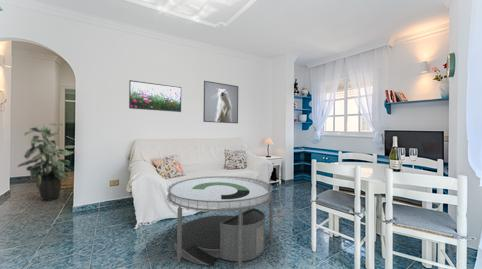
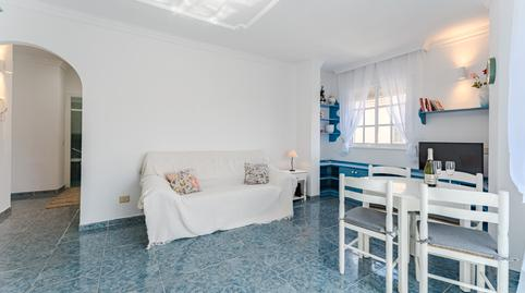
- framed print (221, 103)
- coffee table (220, 210)
- indoor plant (49, 160)
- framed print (156, 97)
